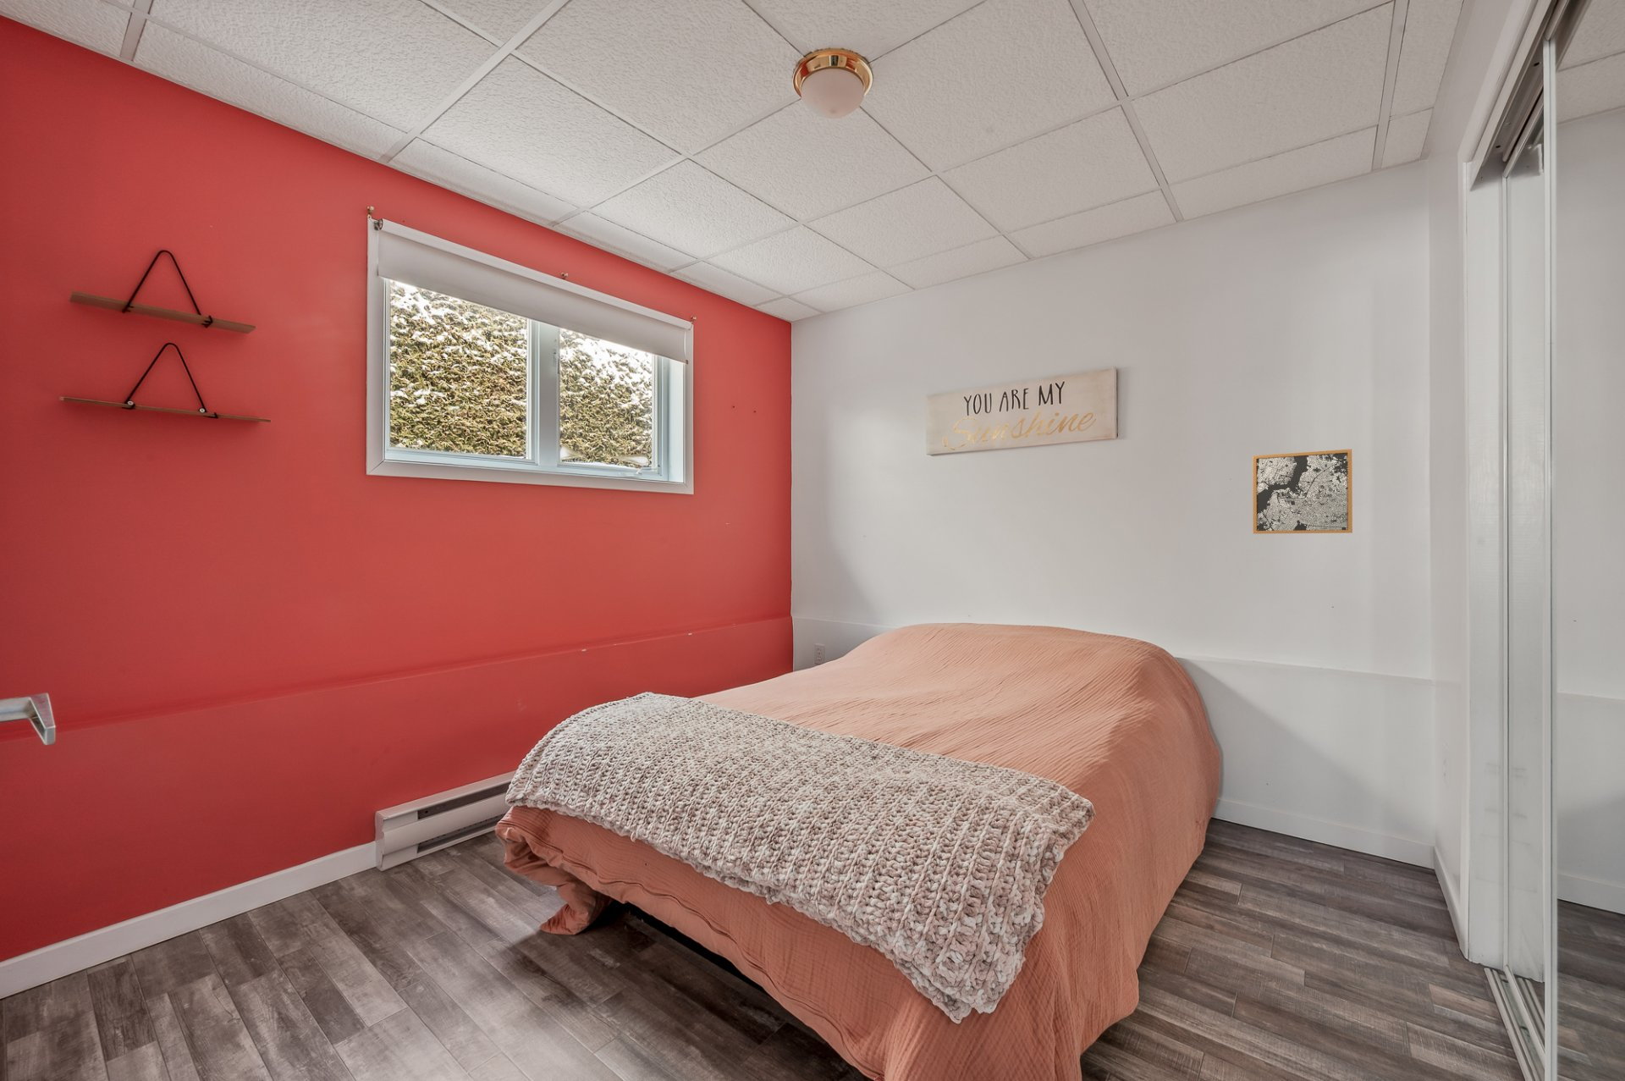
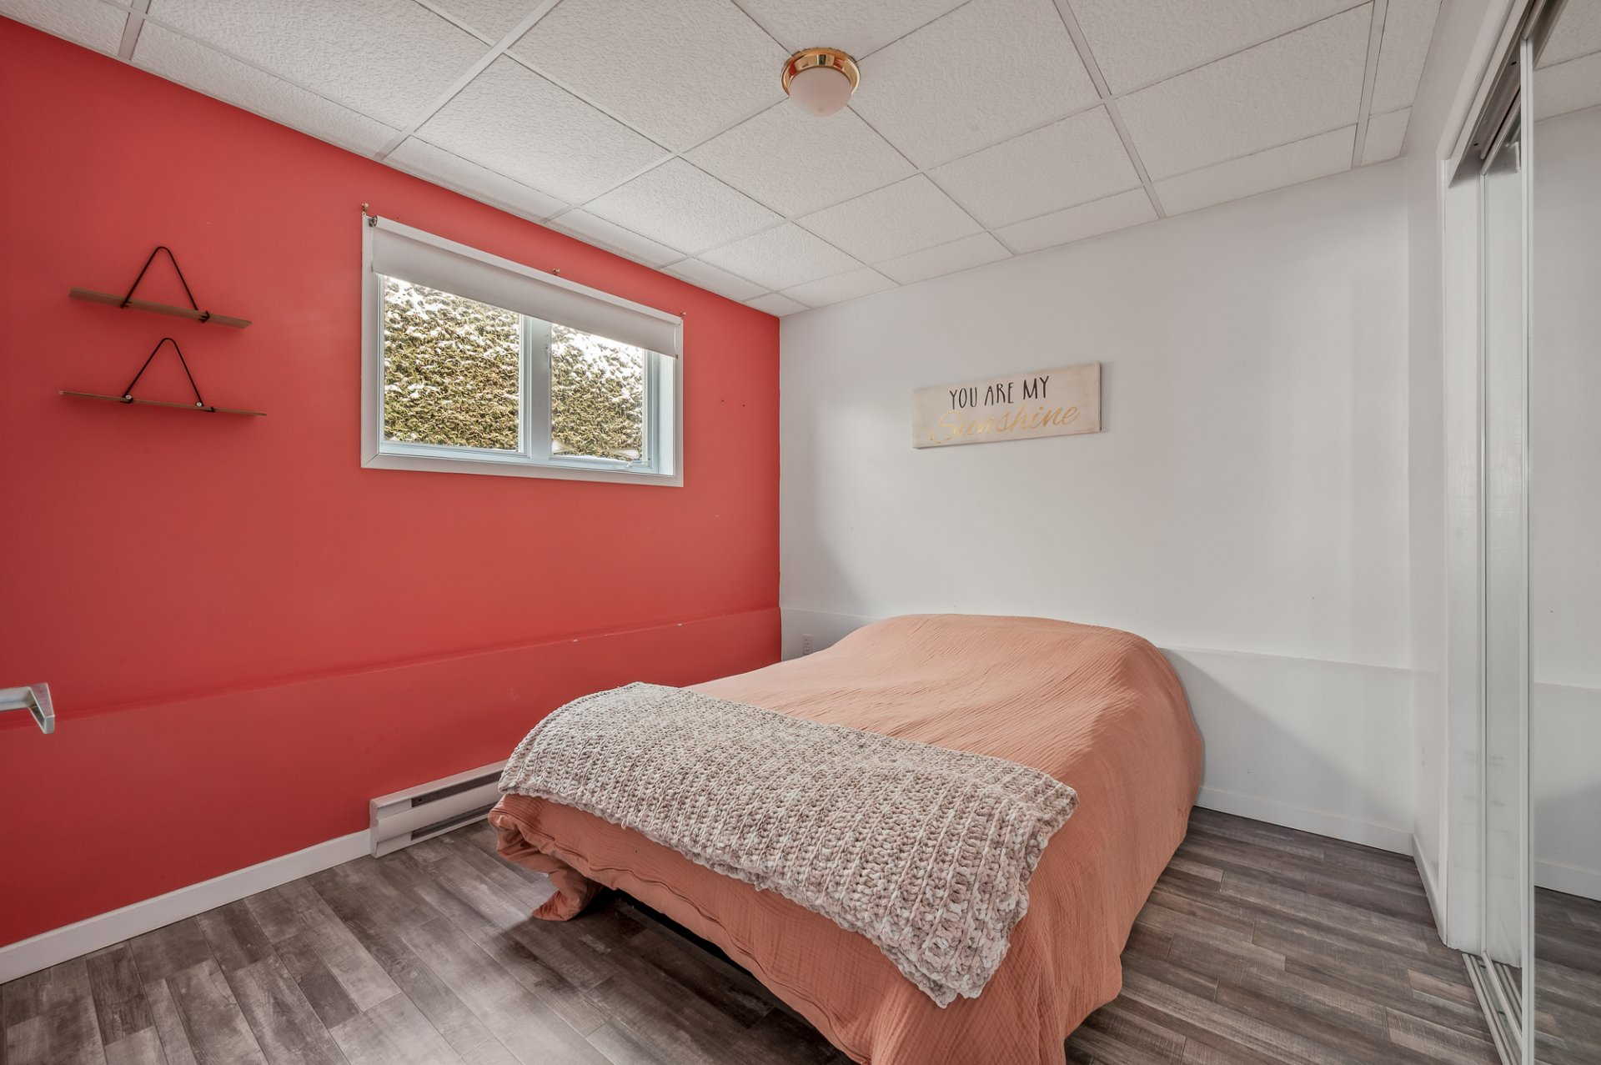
- wall art (1300, 492)
